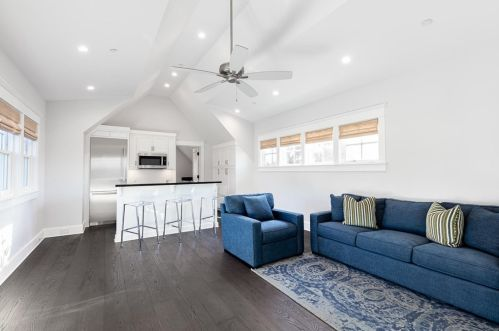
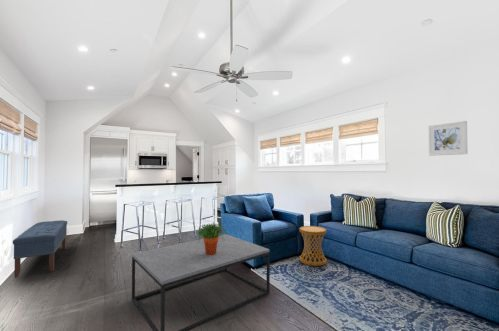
+ bench (44, 244)
+ potted plant (210, 238)
+ side table (312, 244)
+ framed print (446, 139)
+ coffee table (202, 273)
